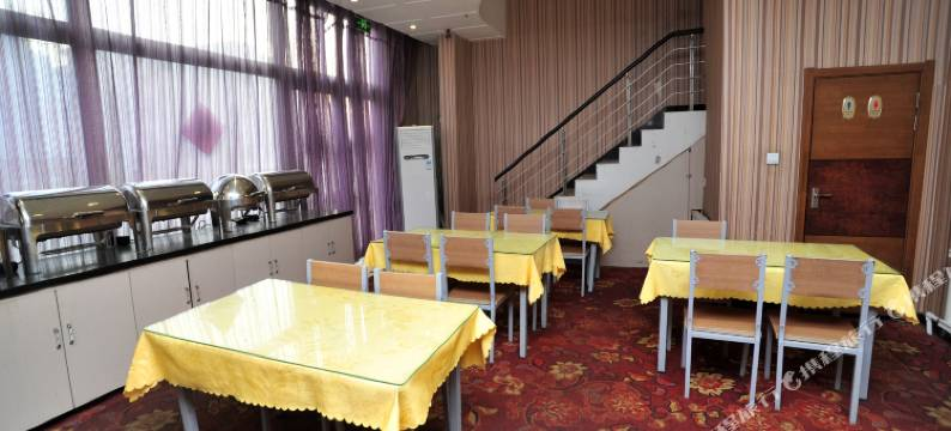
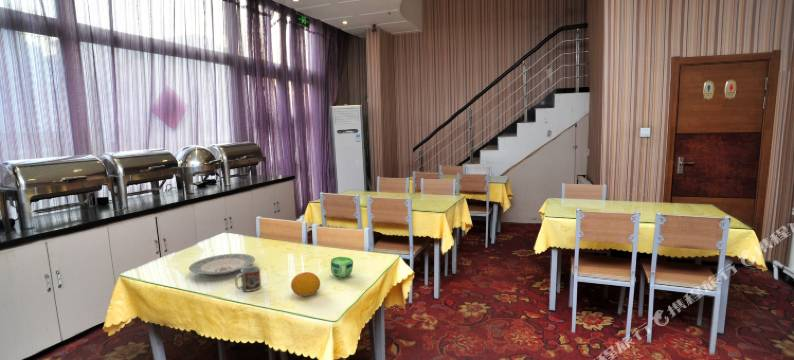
+ plate (223, 266)
+ cup (247, 279)
+ cup (343, 268)
+ fruit (305, 283)
